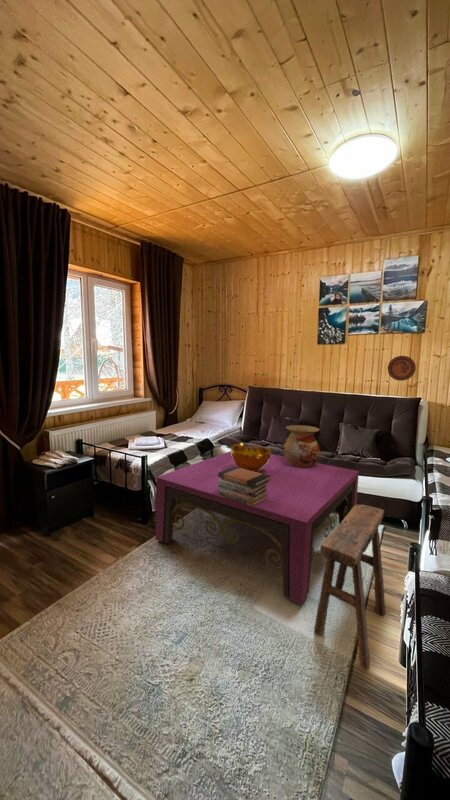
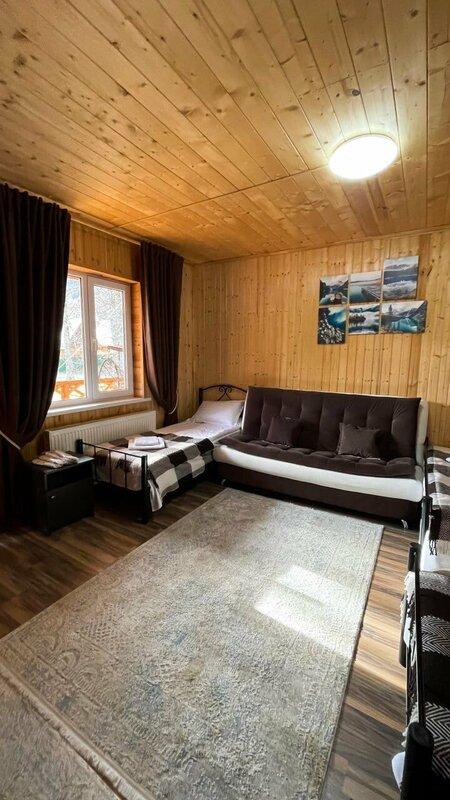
- stool (354, 575)
- book stack (243, 484)
- coffee table (261, 503)
- decorative bowl (250, 458)
- vase (301, 446)
- decorative plate (401, 368)
